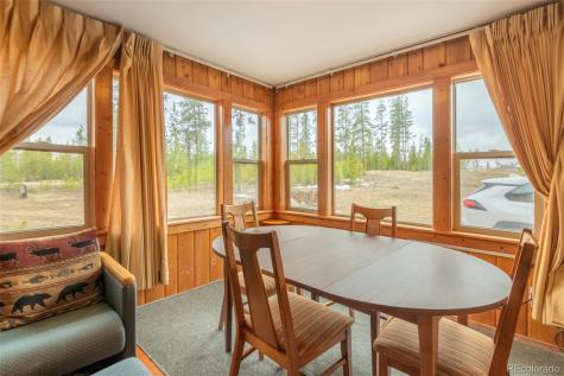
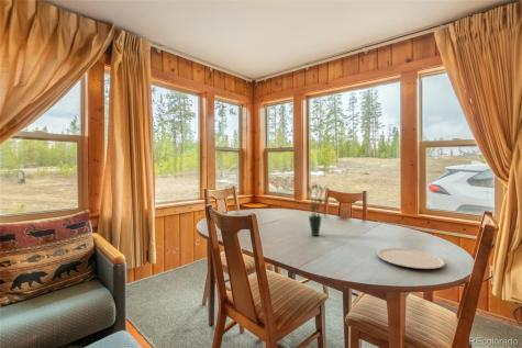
+ potted plant (318, 207)
+ plate (409, 257)
